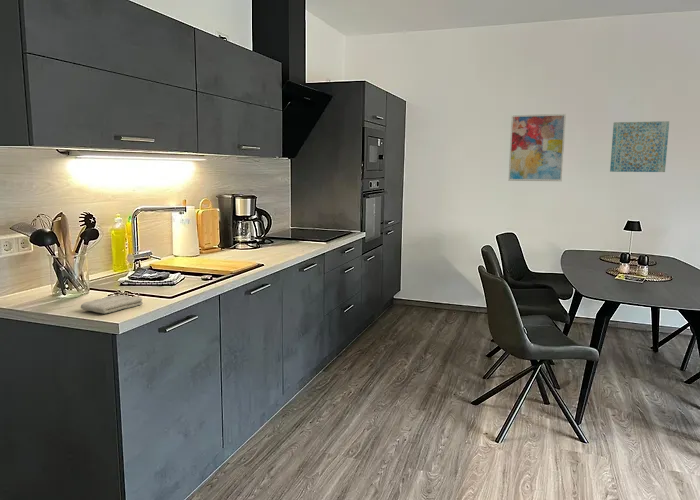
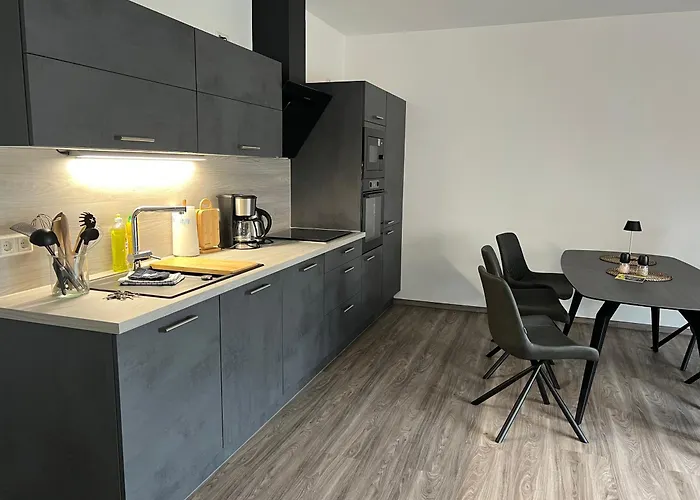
- wall art (638, 147)
- washcloth (113, 303)
- wall art (536, 148)
